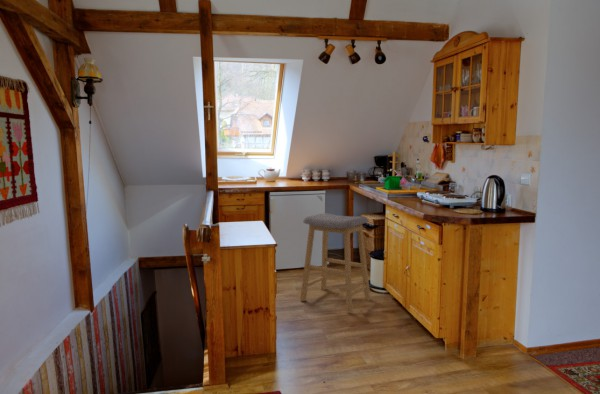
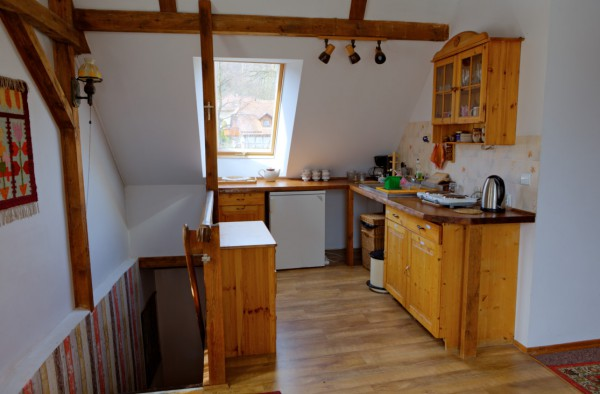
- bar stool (335, 259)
